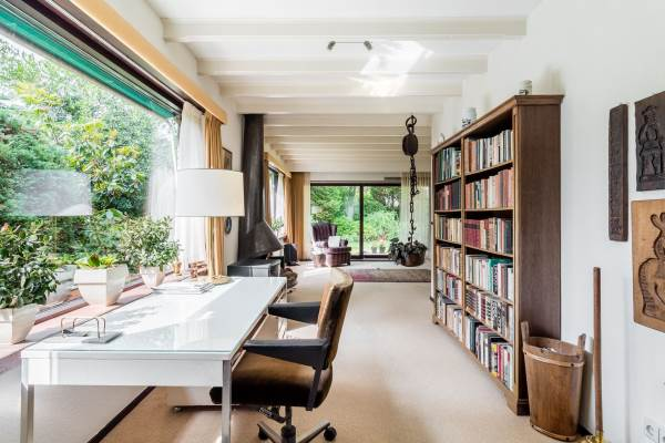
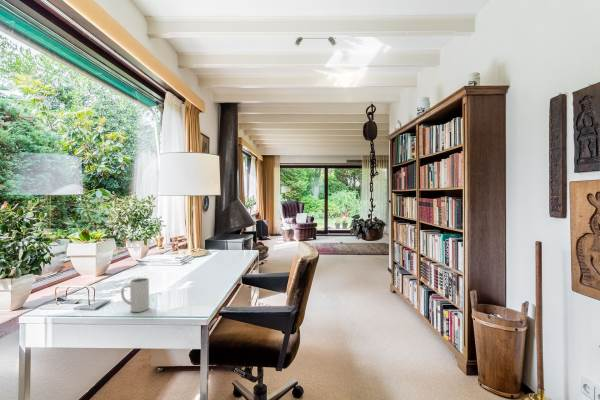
+ mug (135, 295)
